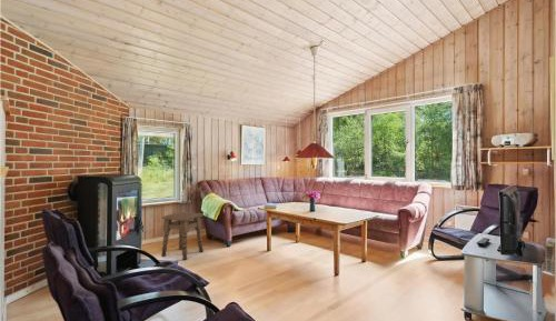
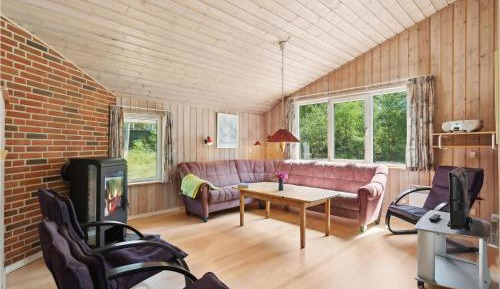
- side table (182, 234)
